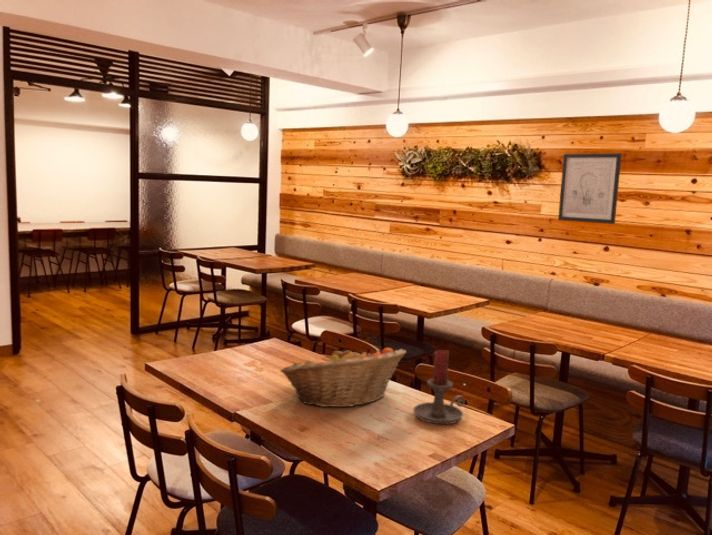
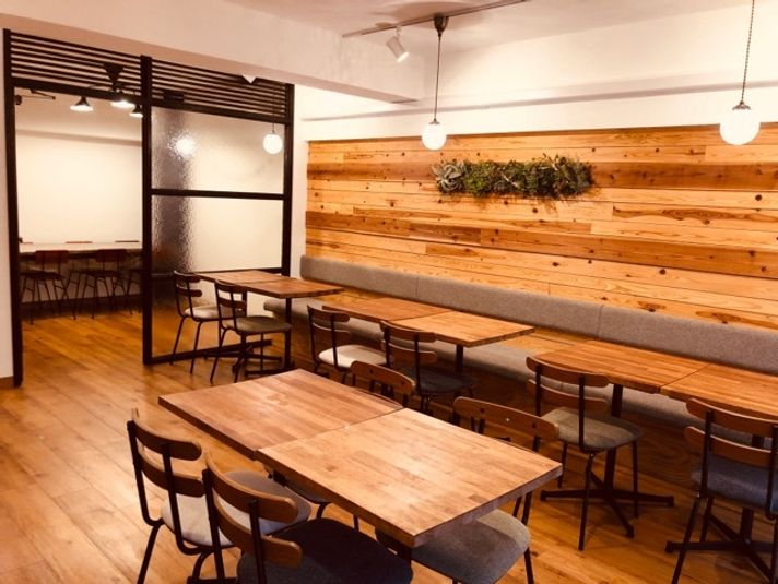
- wall art (588, 188)
- fruit basket (344, 370)
- candle holder (444, 382)
